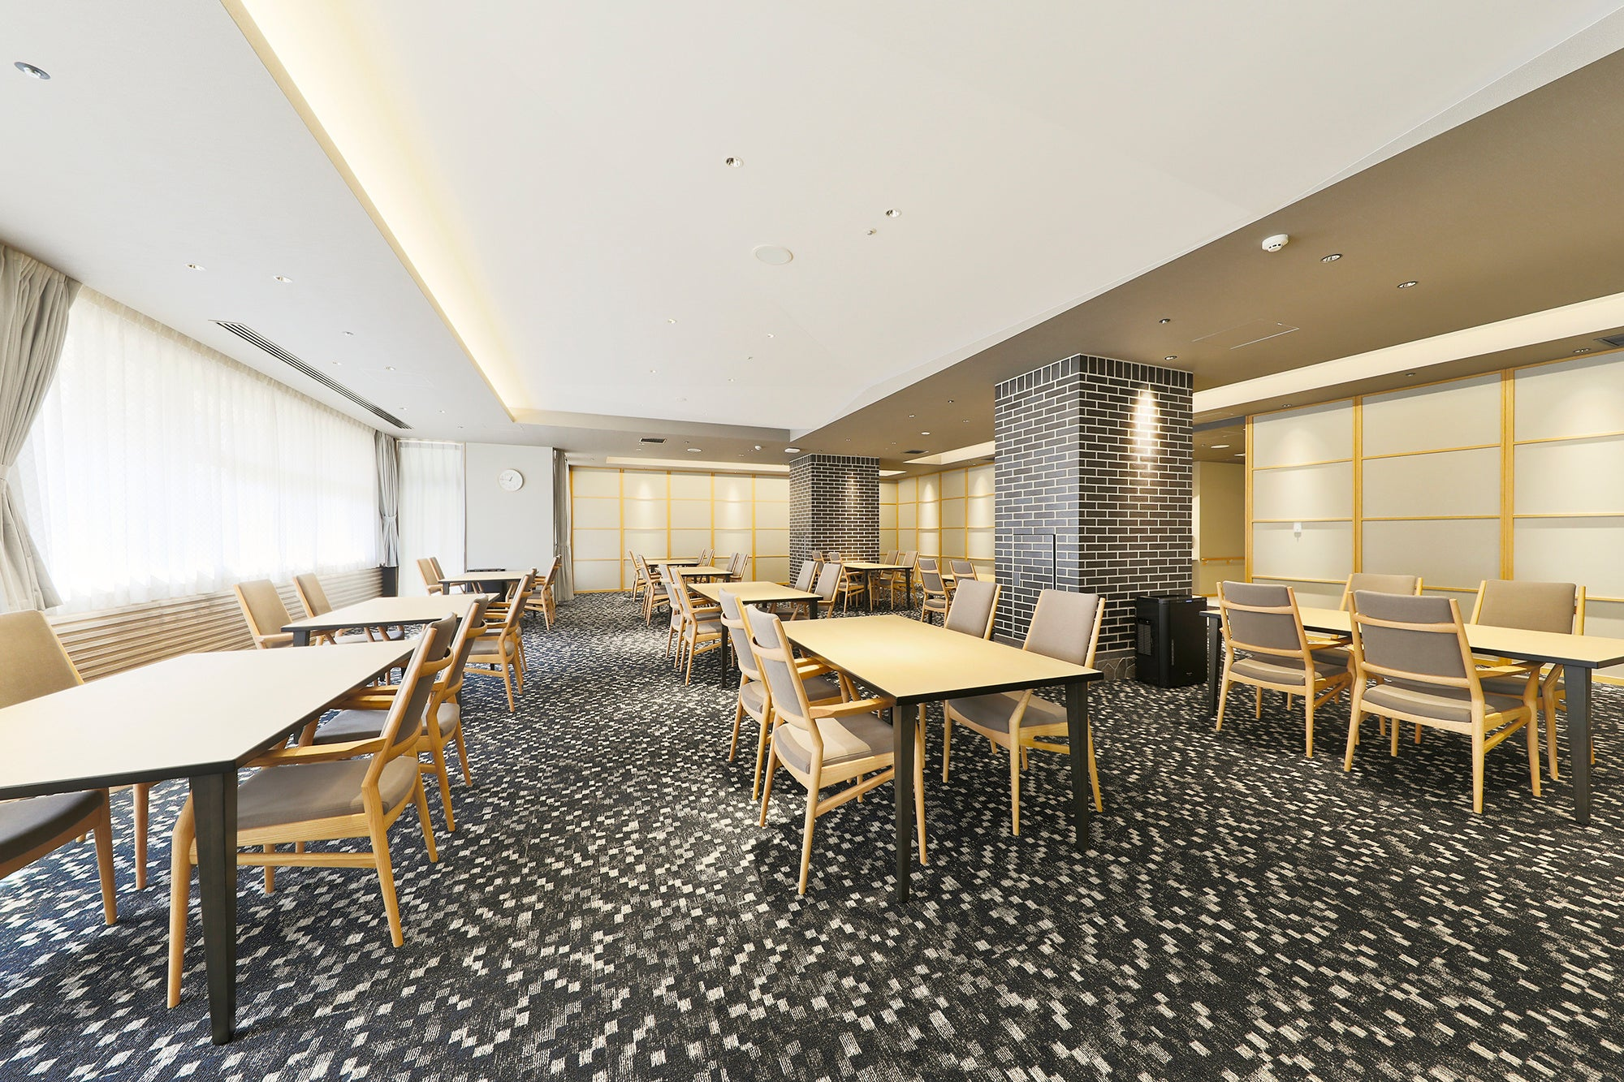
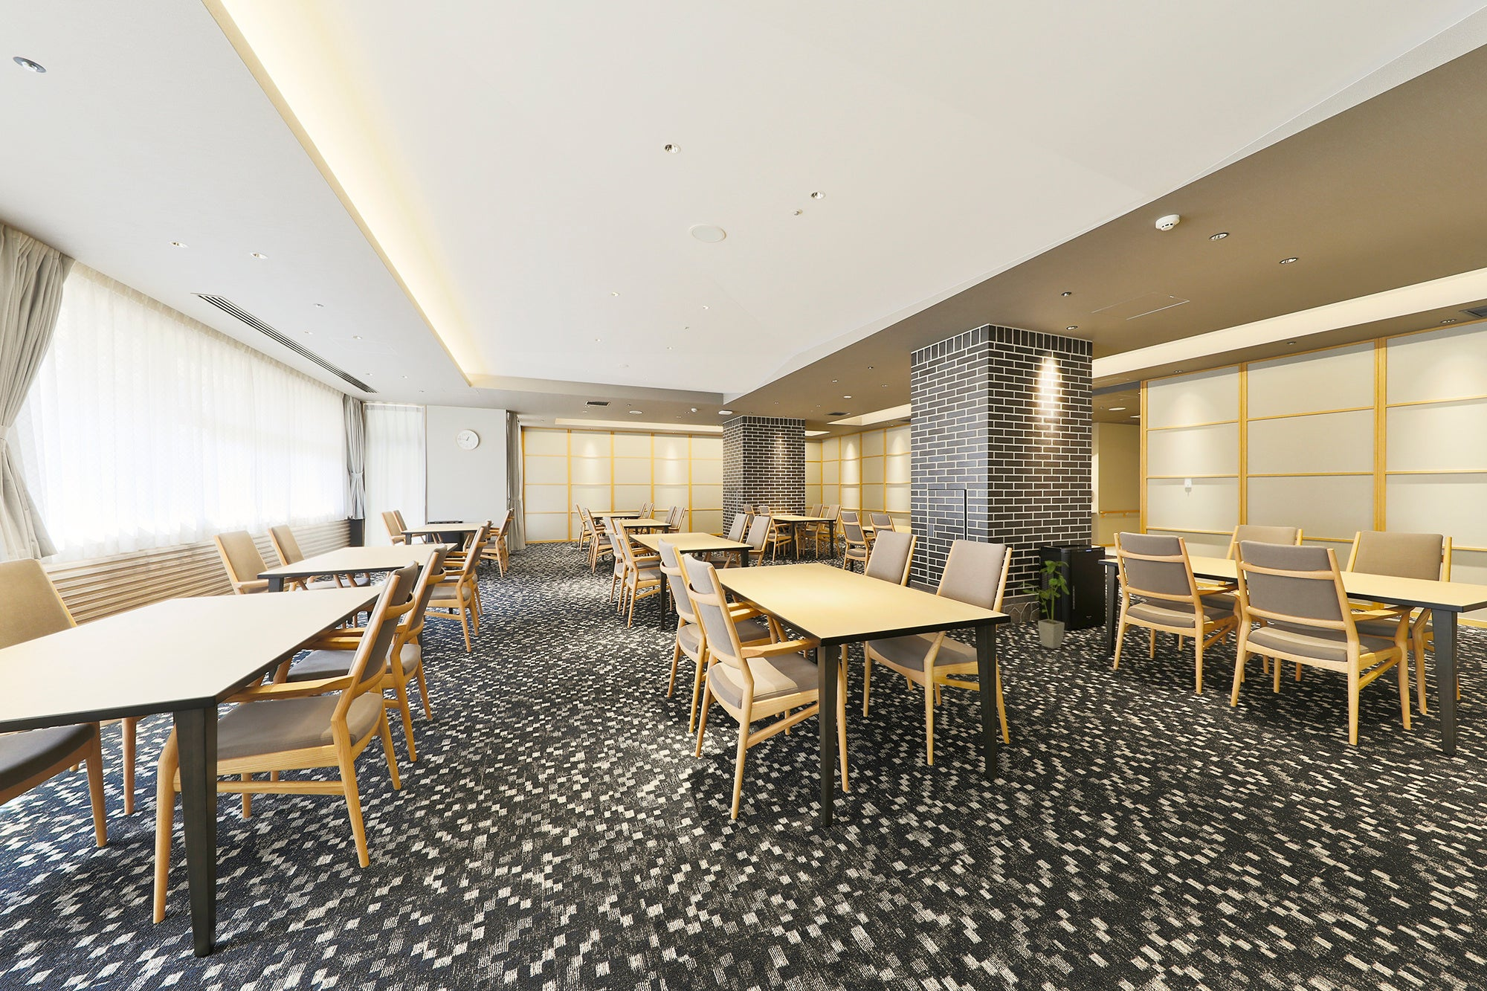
+ house plant (1046, 602)
